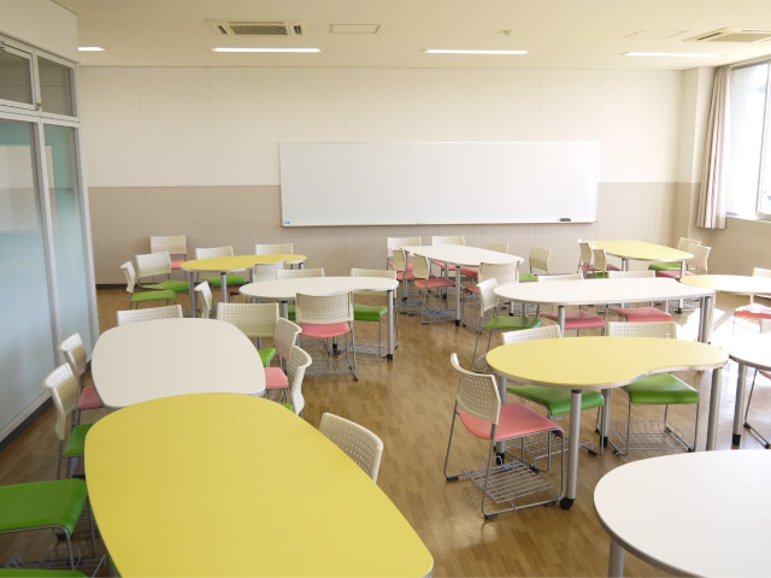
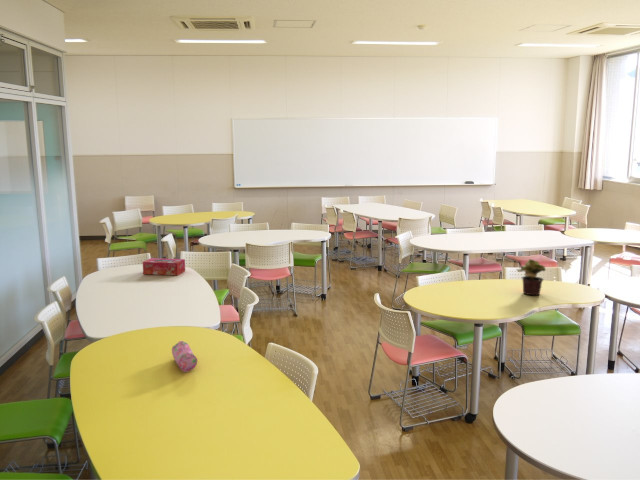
+ potted plant (530, 276)
+ tissue box (164, 266)
+ pencil case (184, 355)
